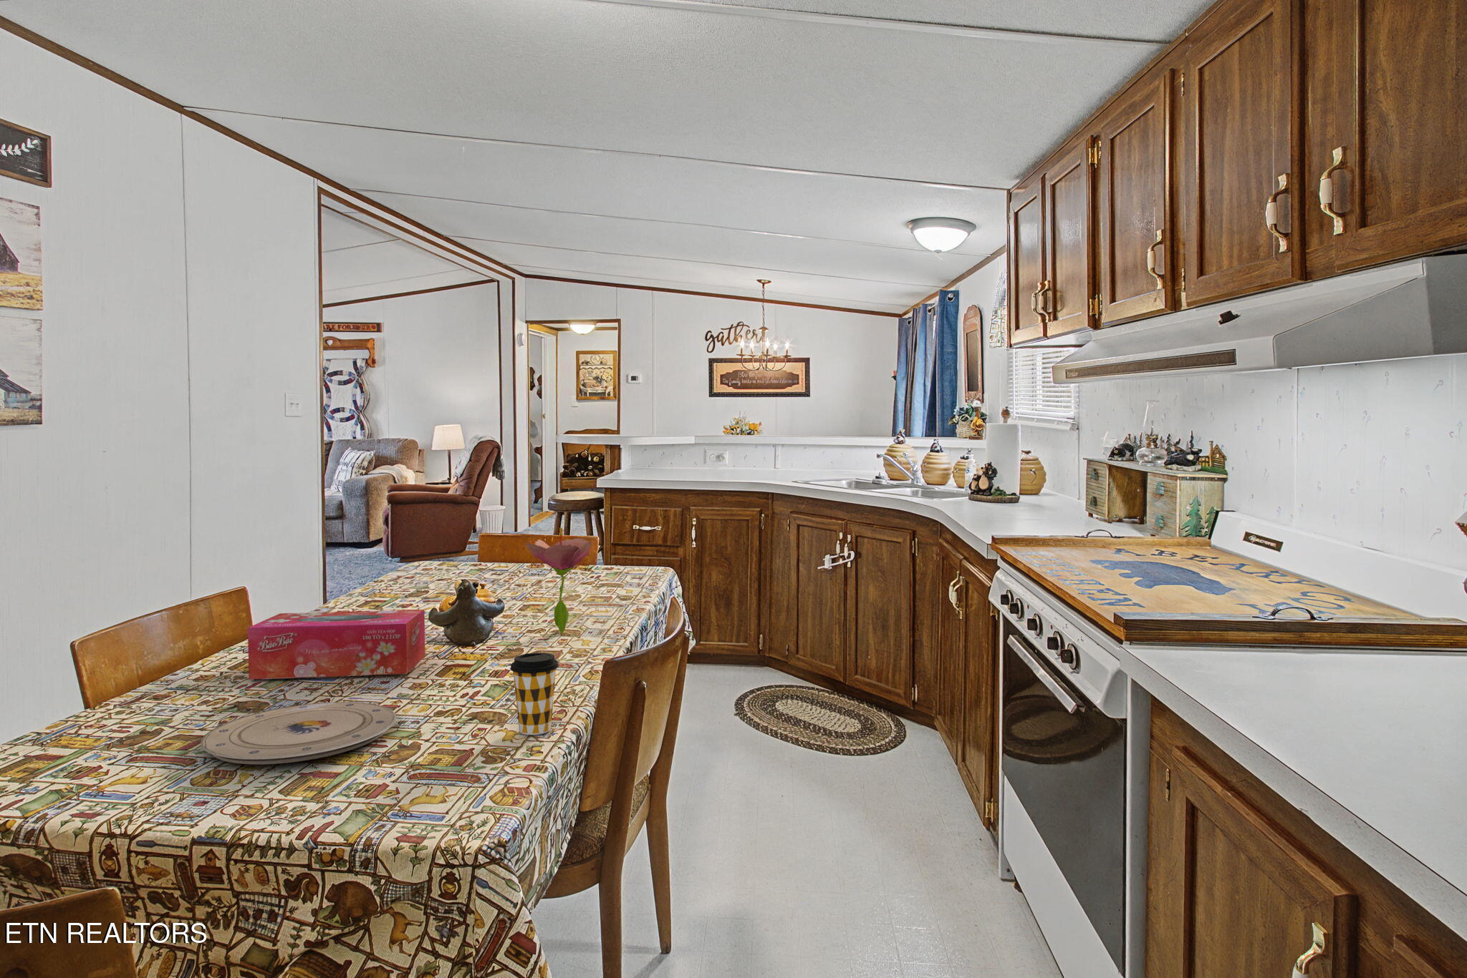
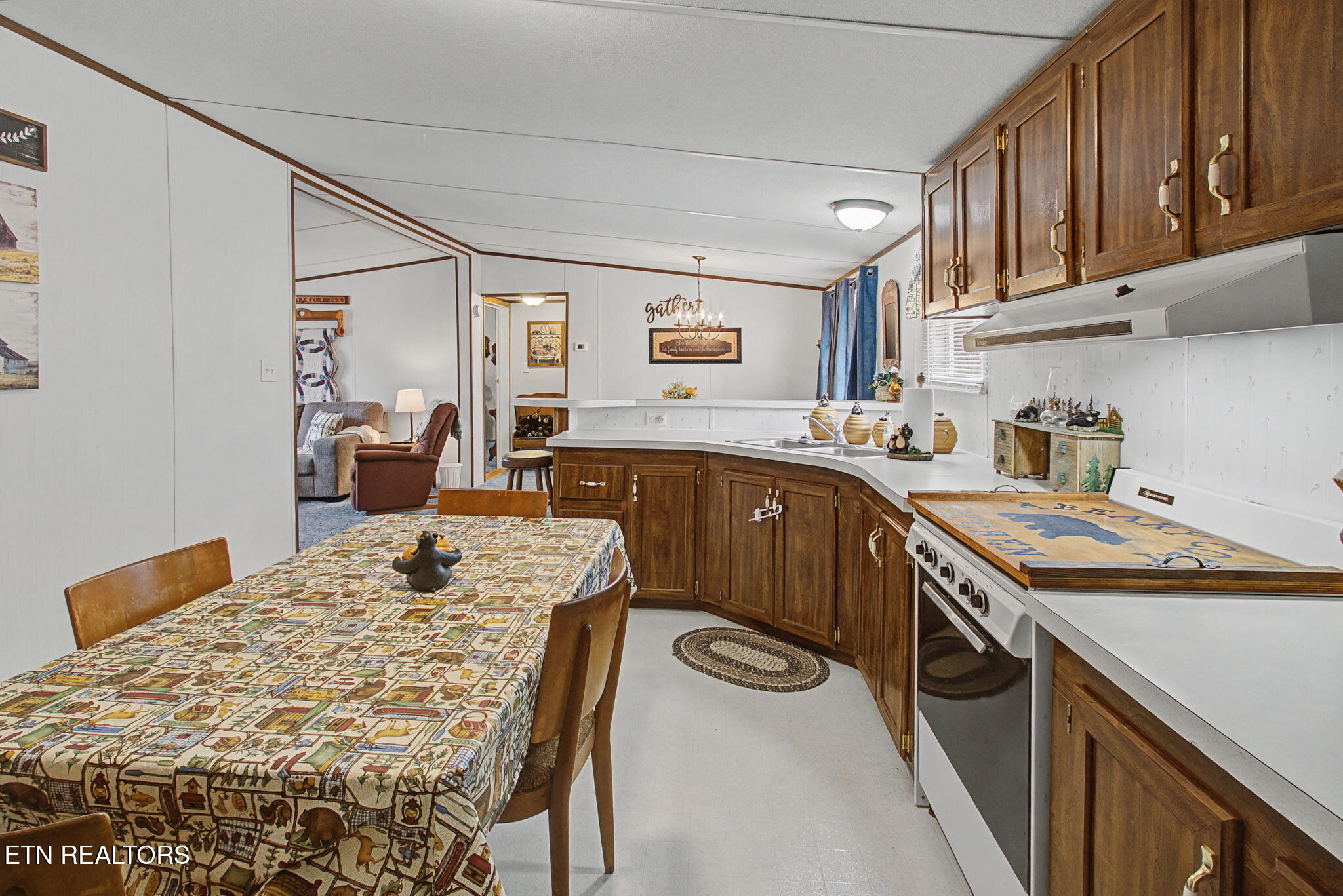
- tissue box (341, 643)
- flower (561, 580)
- coffee cup (534, 693)
- plate (303, 731)
